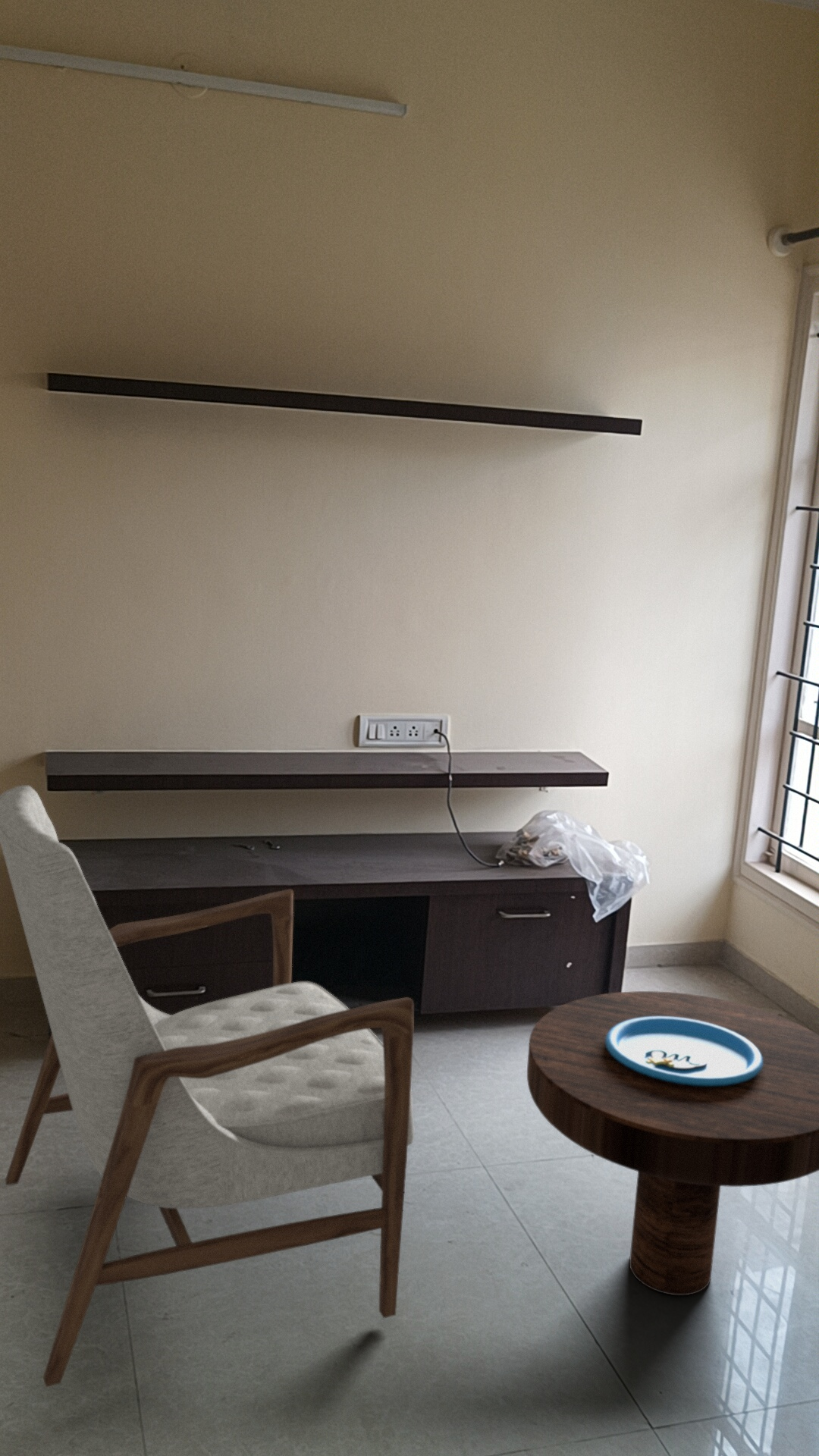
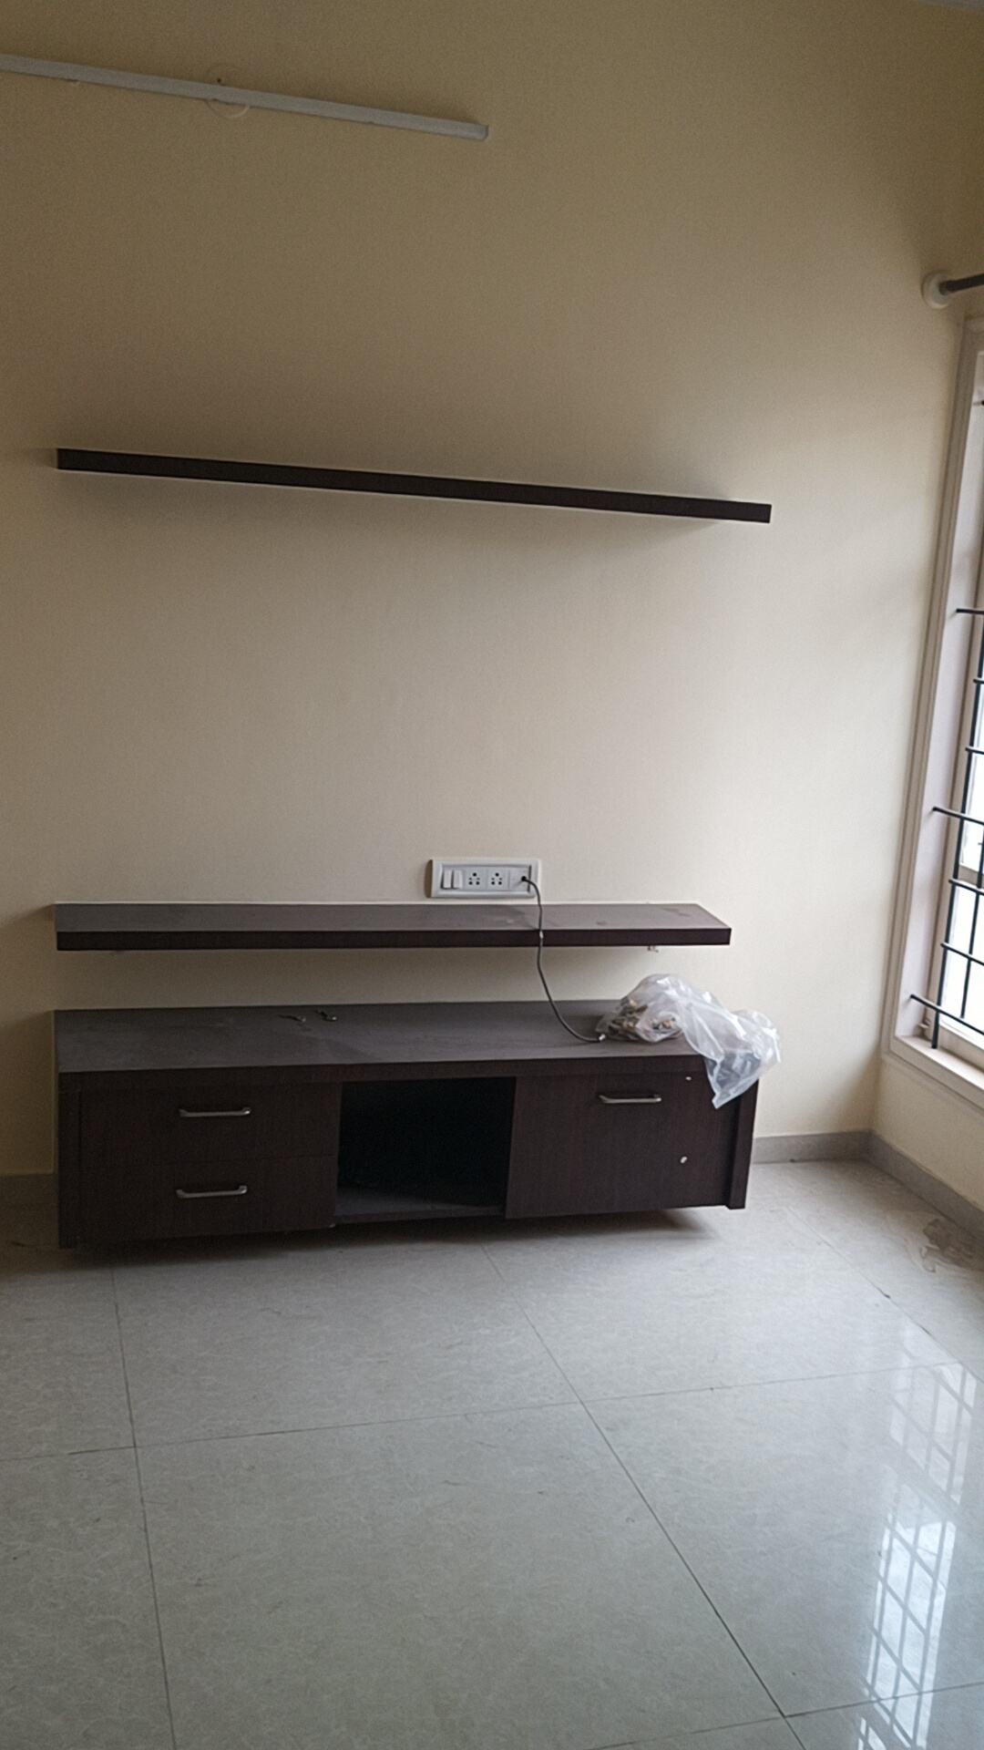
- armchair (196, 1030)
- side table (681, 1158)
